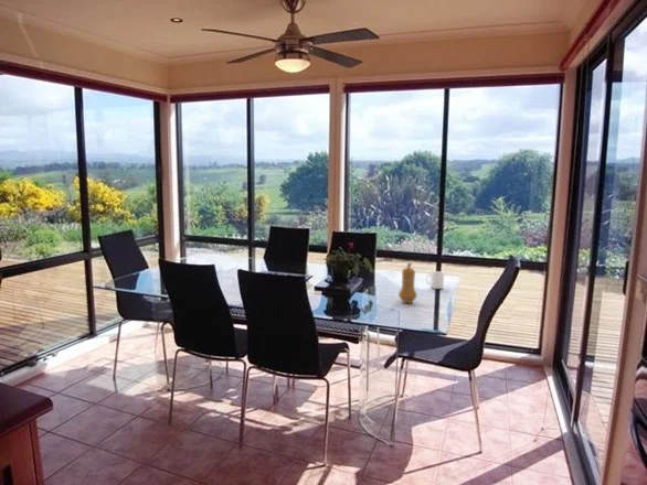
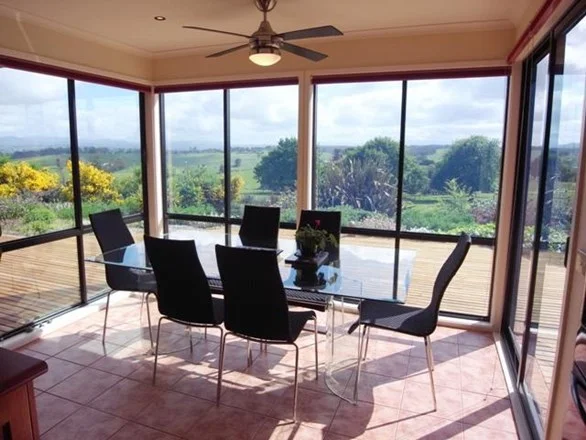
- pepper mill (409, 281)
- mug (434, 279)
